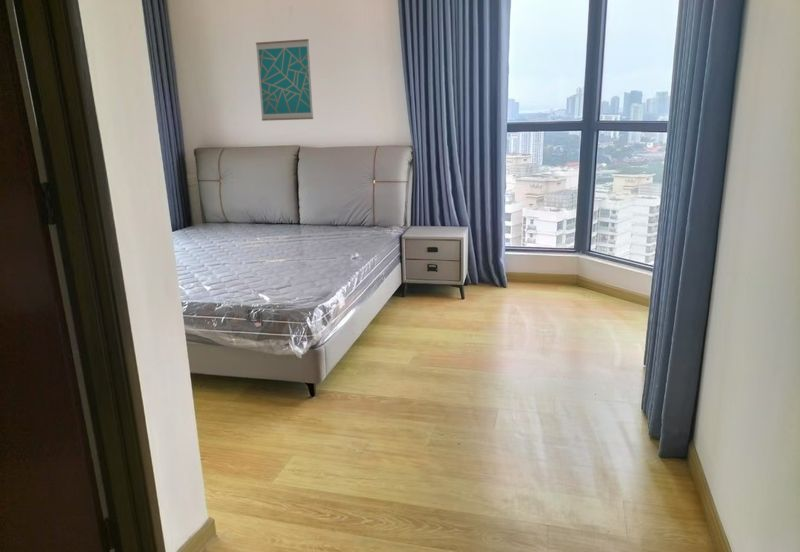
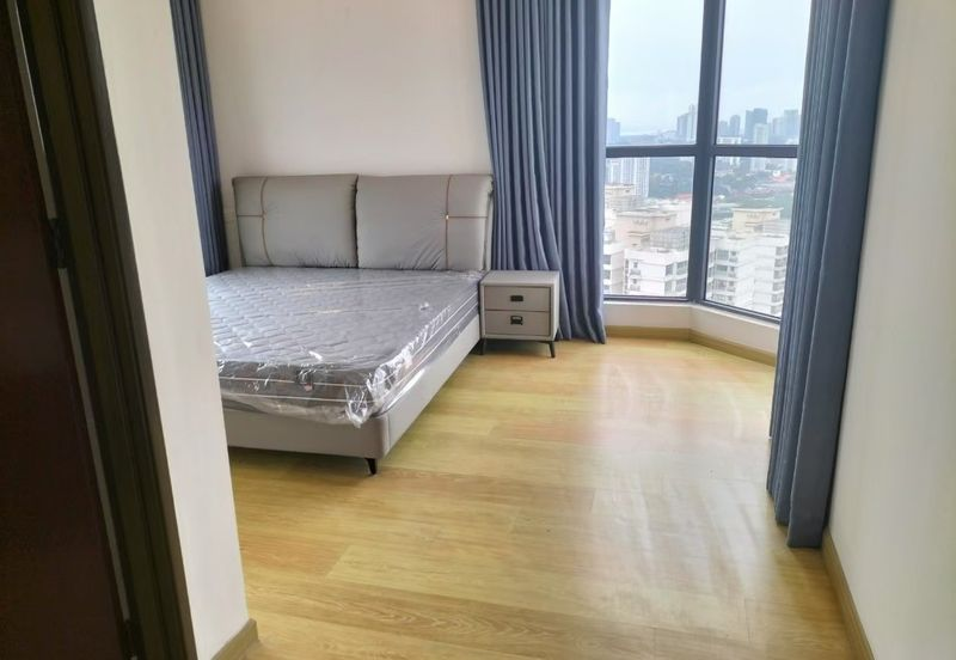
- wall art (284, 81)
